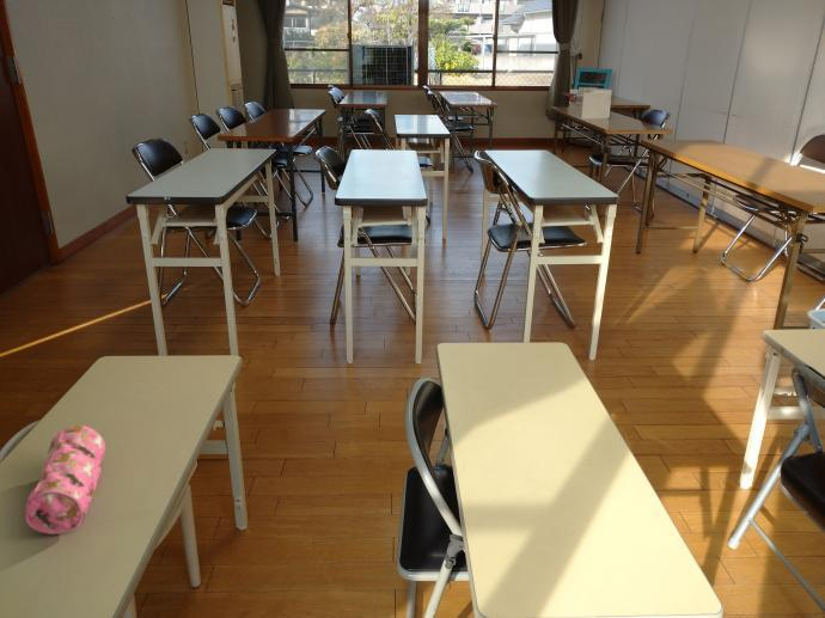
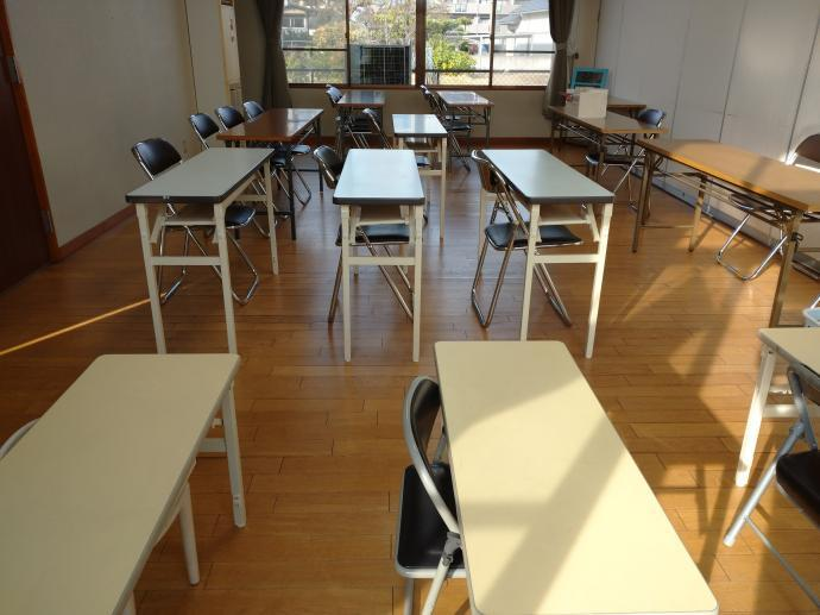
- pencil case (67, 477)
